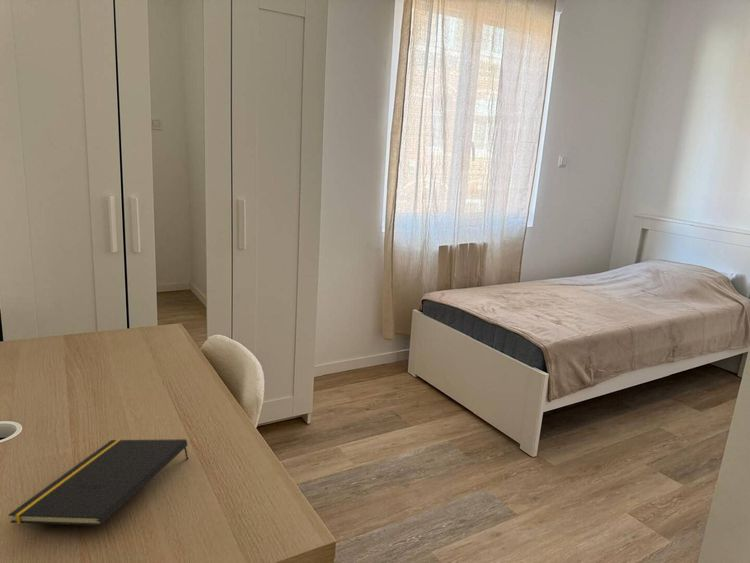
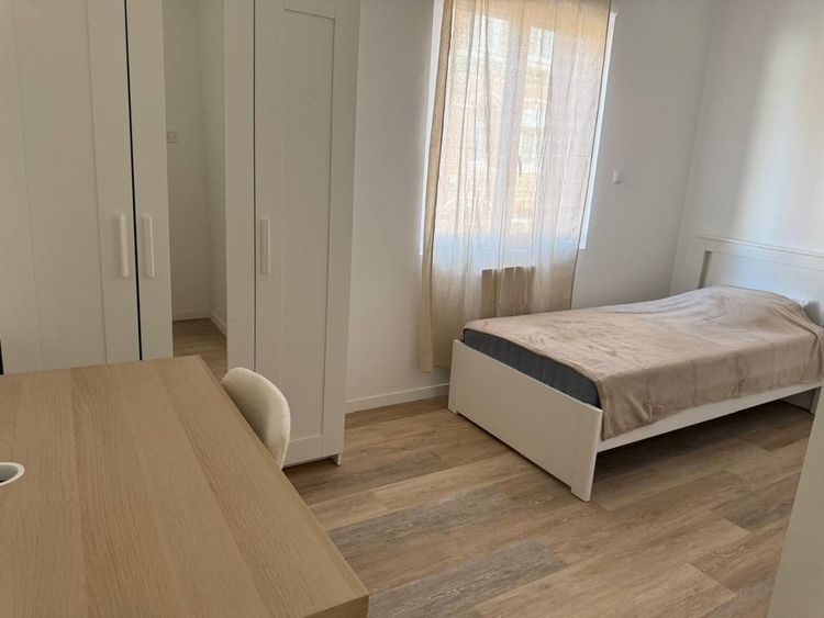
- notepad (106, 477)
